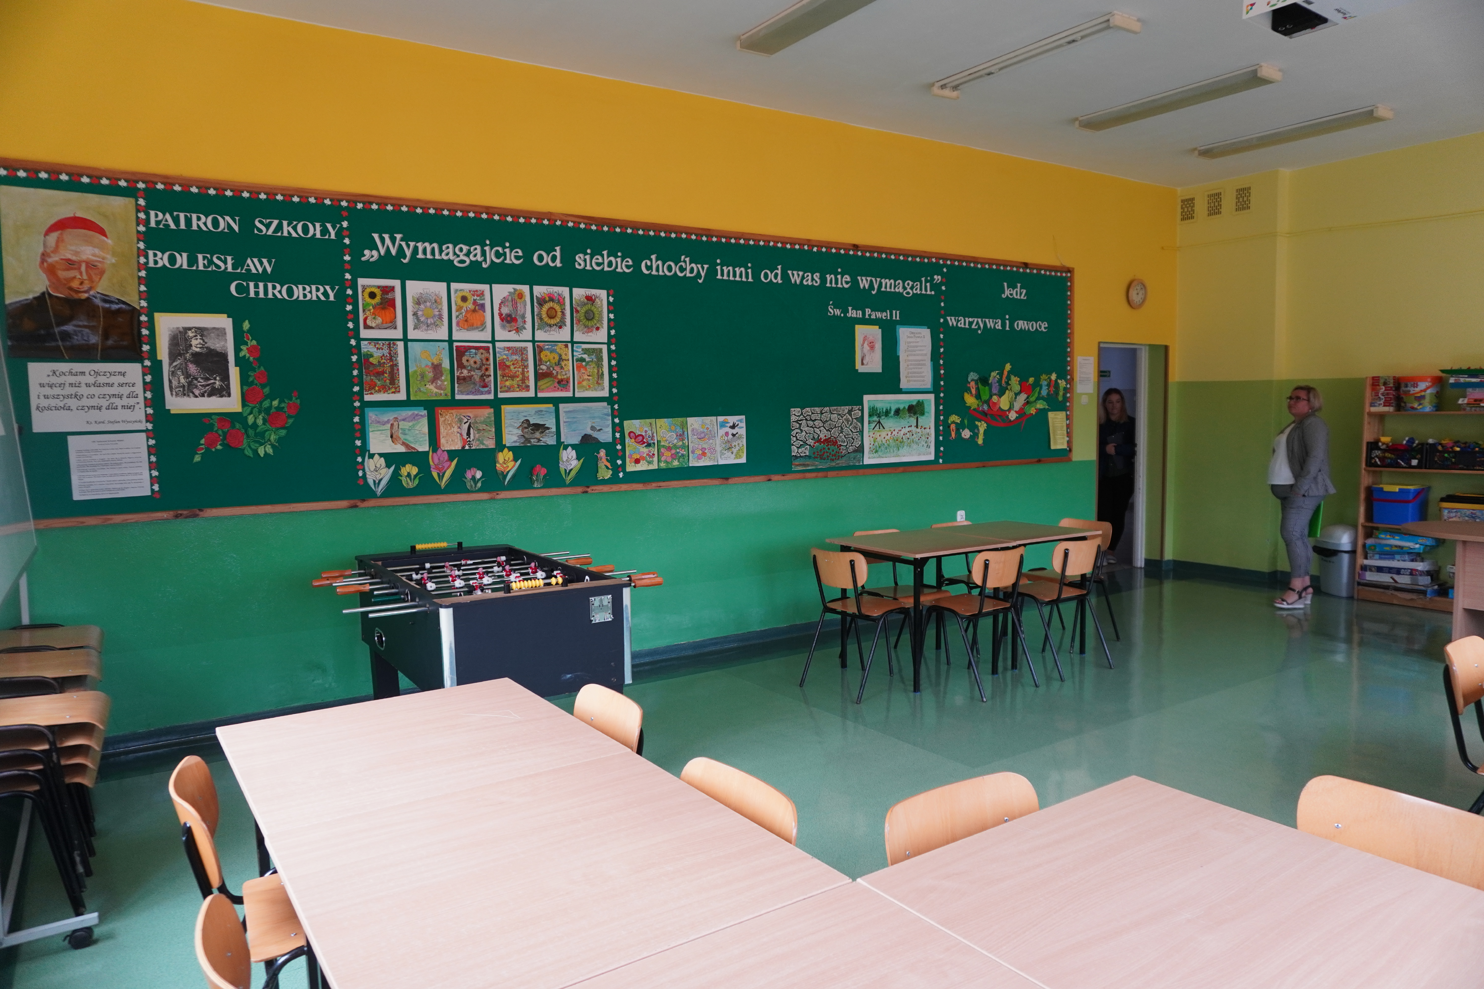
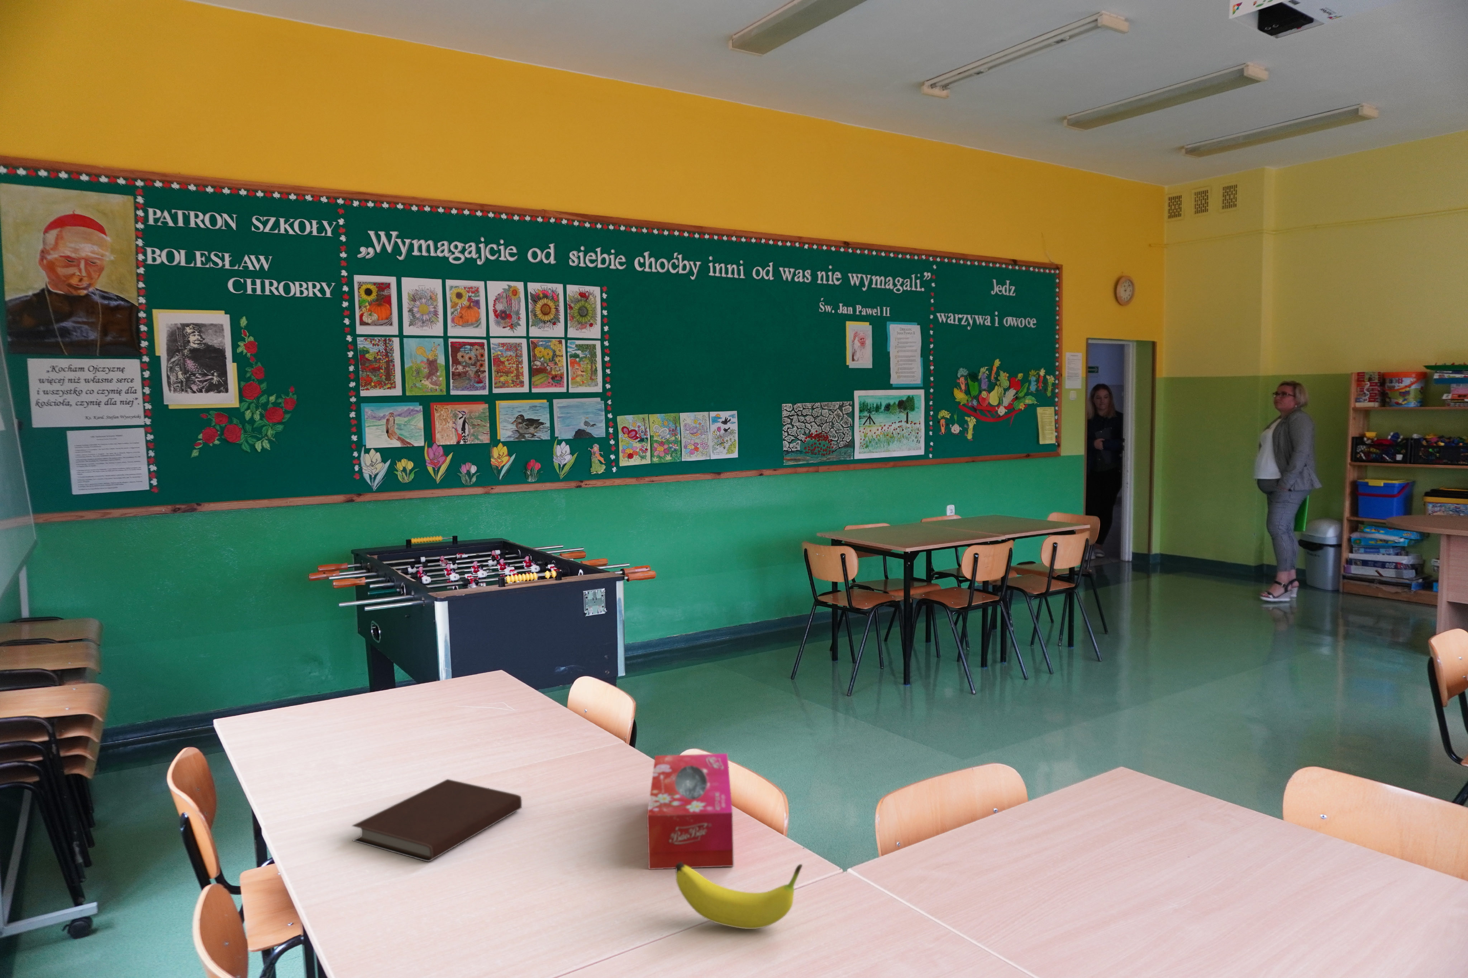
+ notebook (440, 818)
+ fruit (737, 895)
+ tissue box (691, 807)
